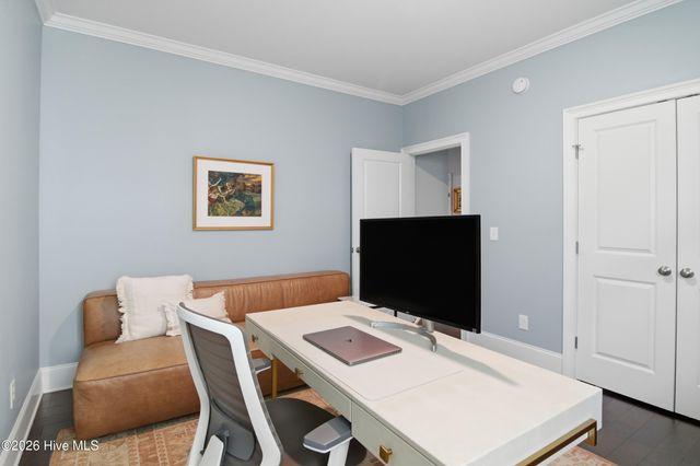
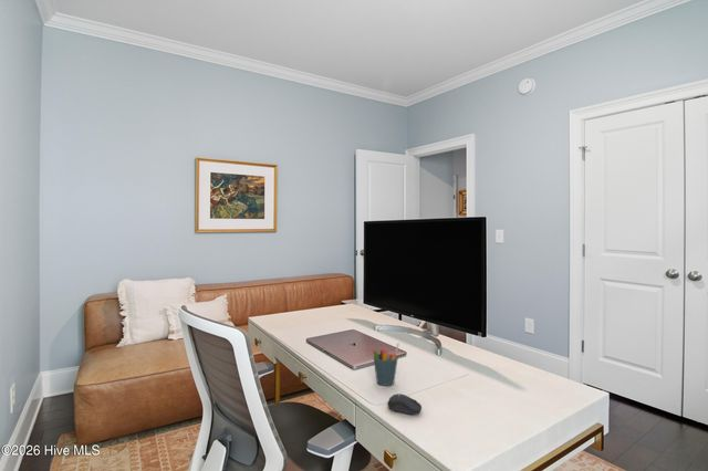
+ computer mouse (404, 402)
+ pen holder (385, 363)
